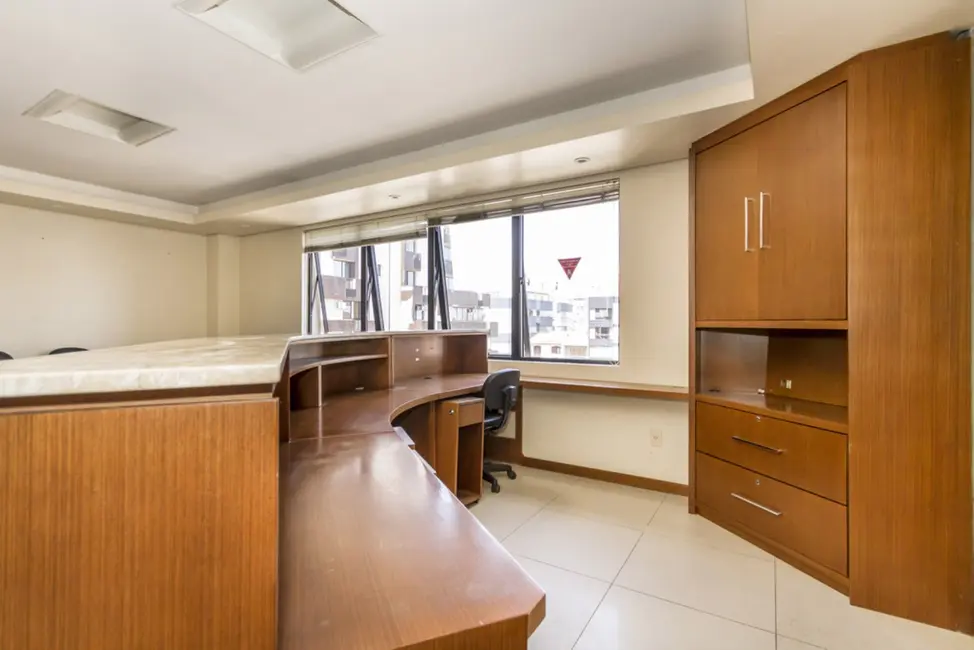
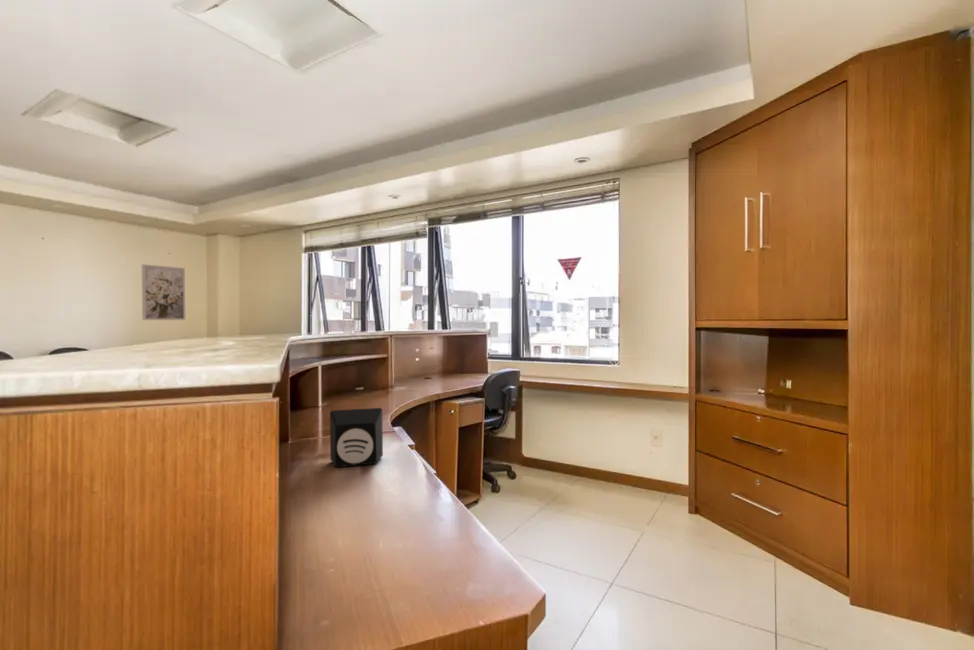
+ wall art (164, 293)
+ speaker (356, 437)
